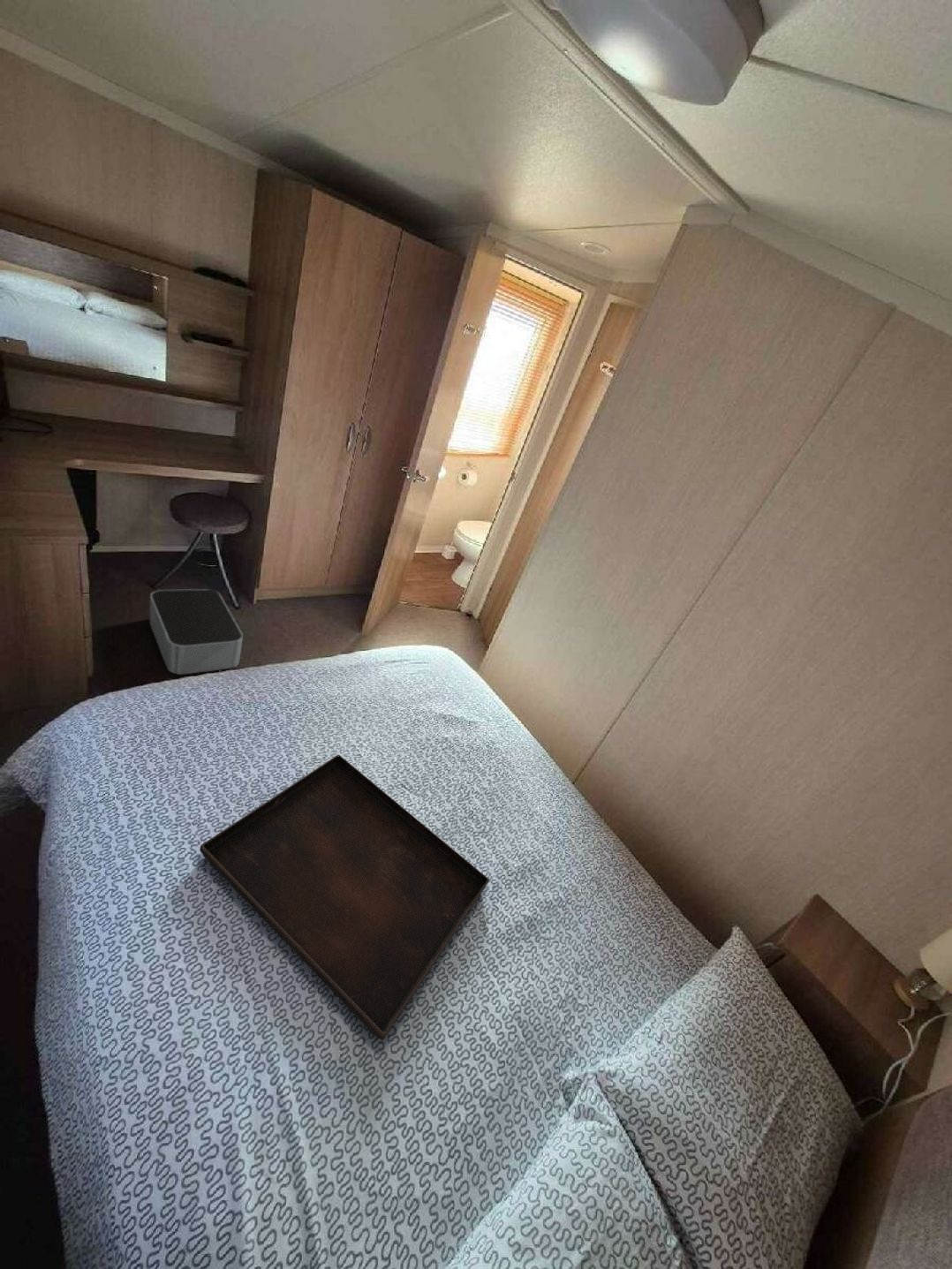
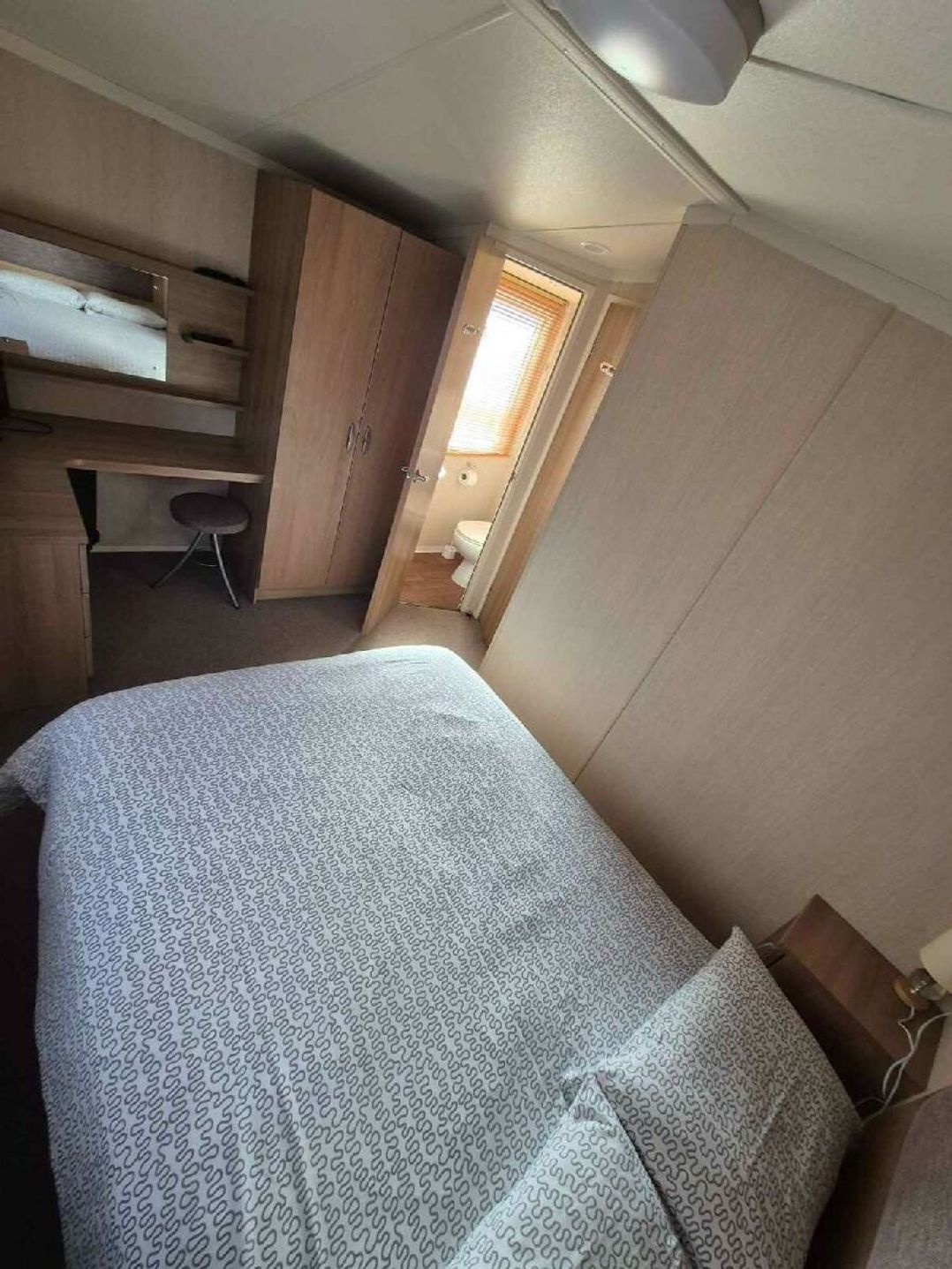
- serving tray (354, 868)
- storage bin (195, 629)
